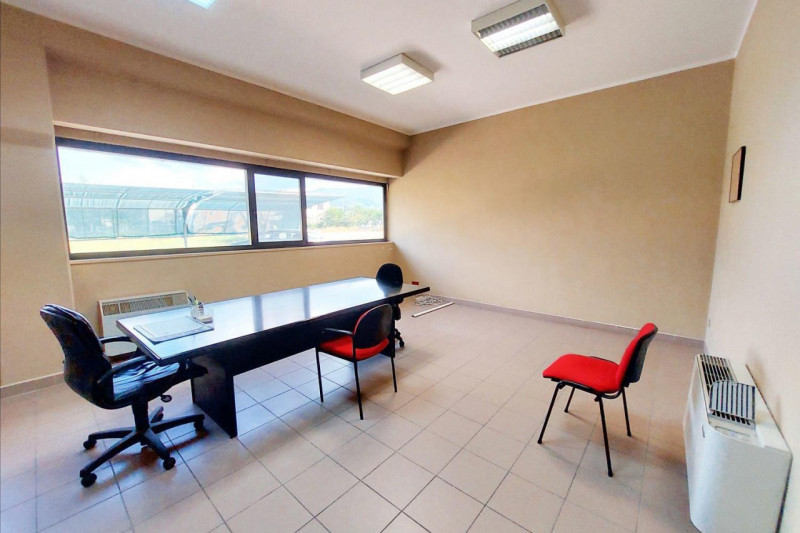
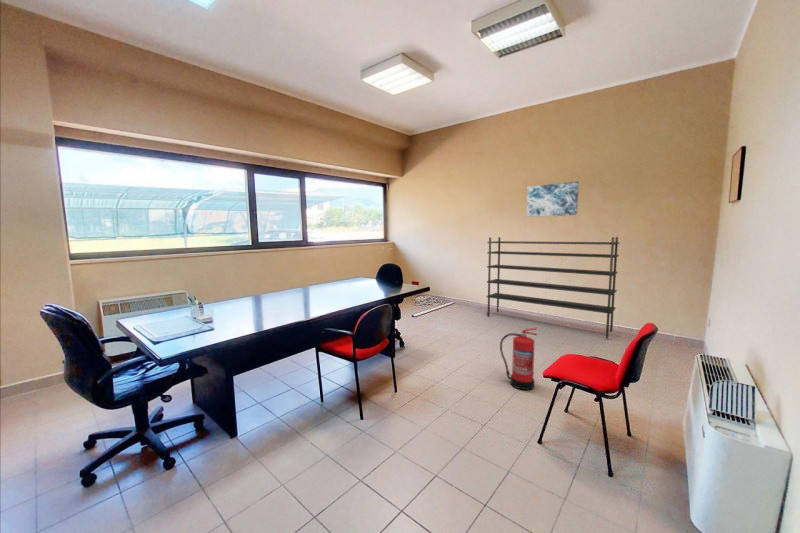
+ wall art (551, 200)
+ fire extinguisher (517, 354)
+ shelving unit (545, 283)
